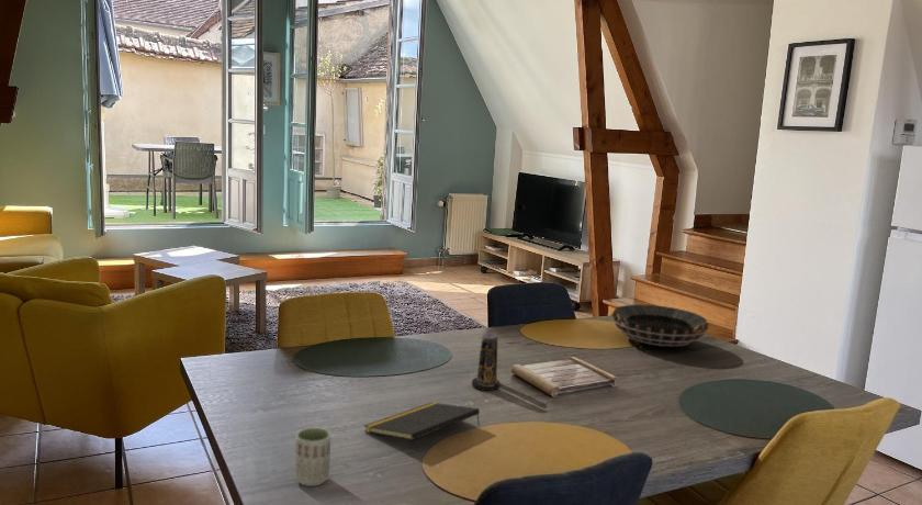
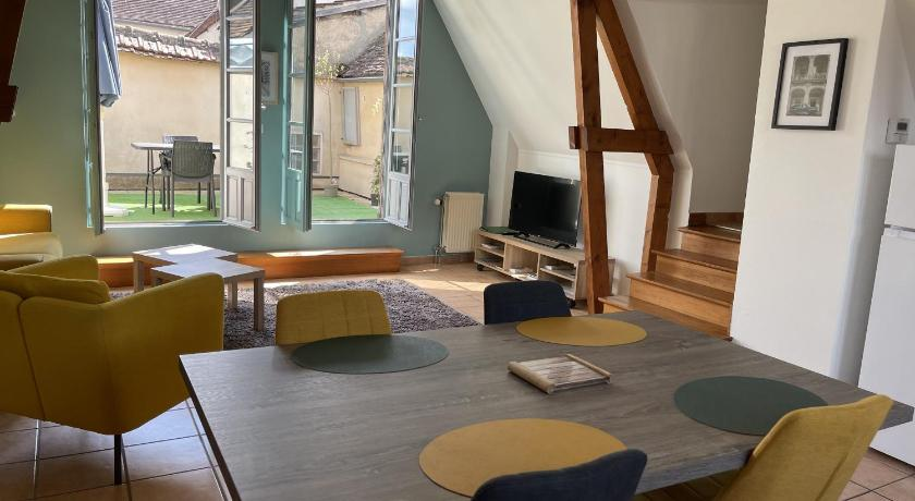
- decorative bowl (657, 328)
- notepad (421, 419)
- candle (487, 360)
- cup (313, 457)
